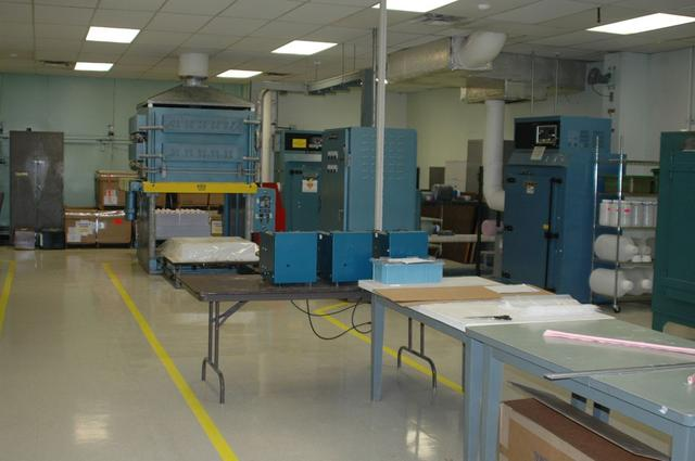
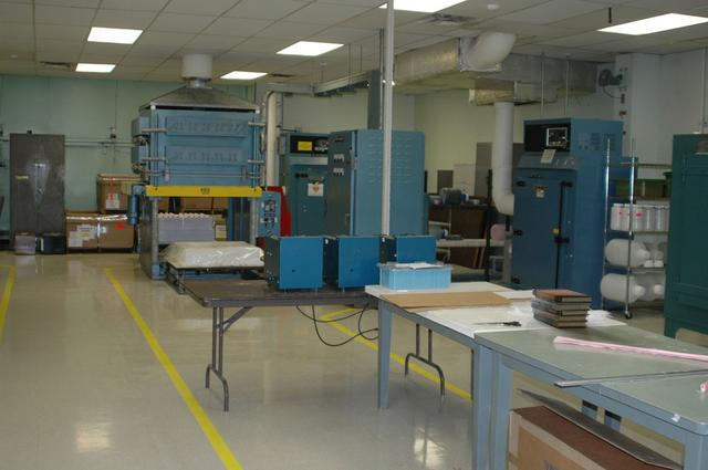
+ book stack (560, 306)
